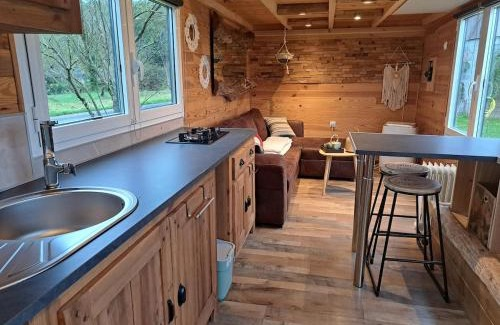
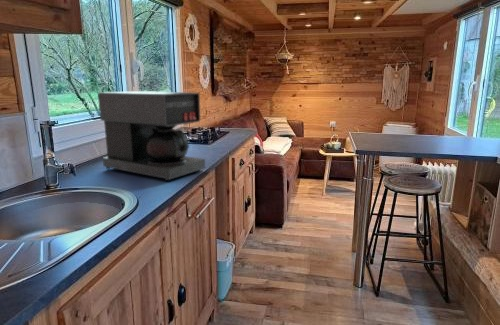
+ coffee maker (151, 132)
